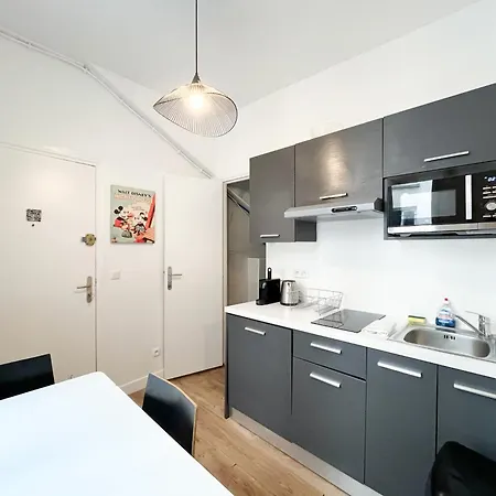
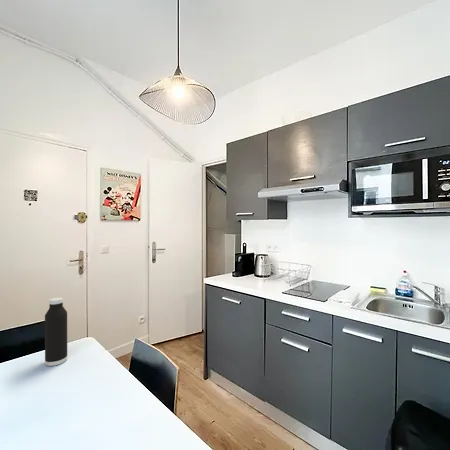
+ water bottle (56, 330)
